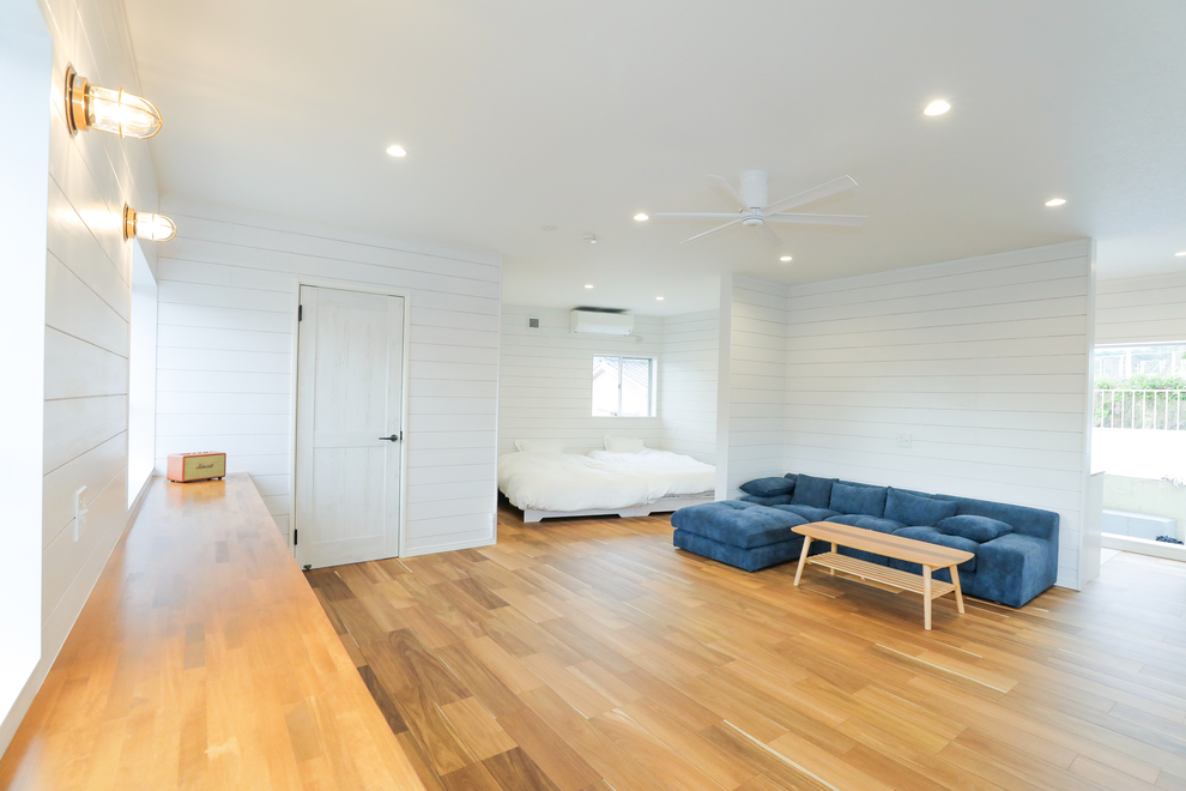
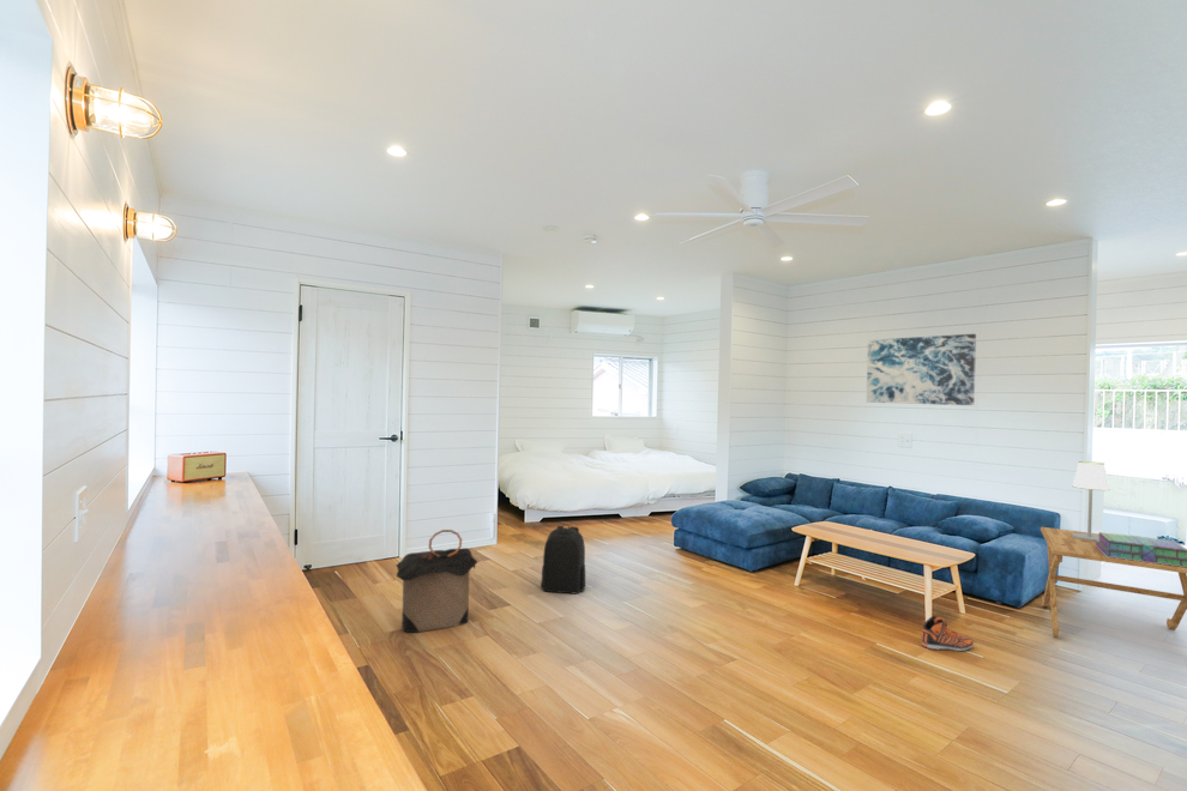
+ side table (1117, 590)
+ table lamp (1090, 500)
+ wall art (917, 370)
+ sneaker (947, 633)
+ backpack (565, 555)
+ laundry hamper (435, 579)
+ stack of books (1140, 548)
